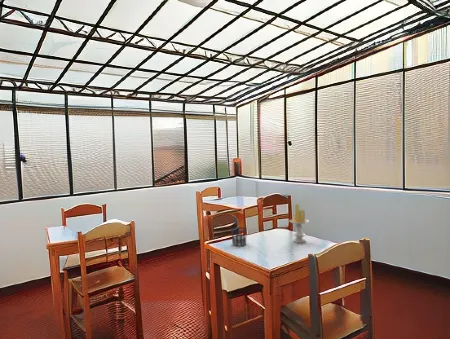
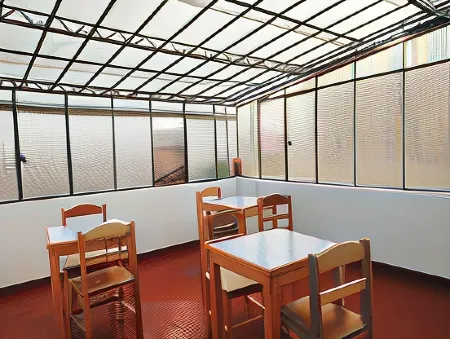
- candle (298, 222)
- cup (239, 236)
